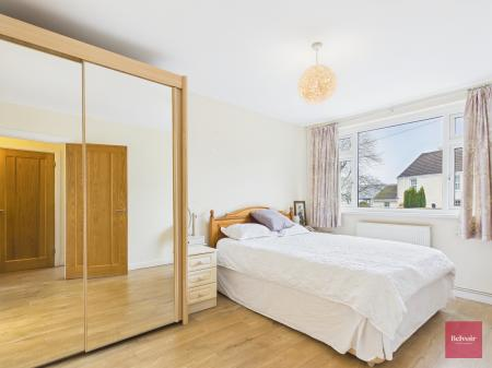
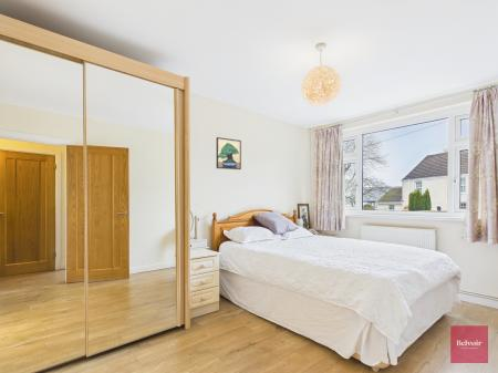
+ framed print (229, 154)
